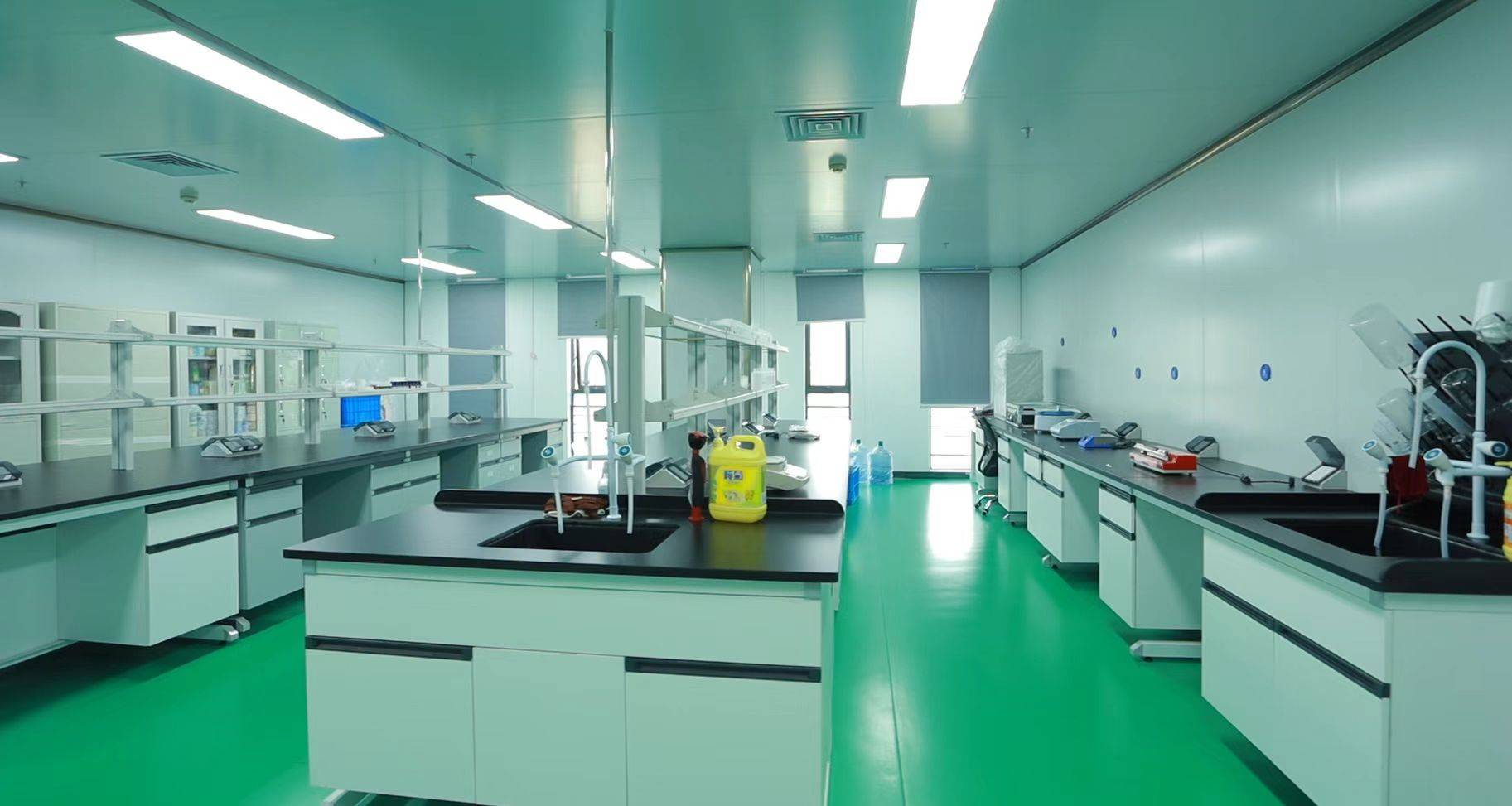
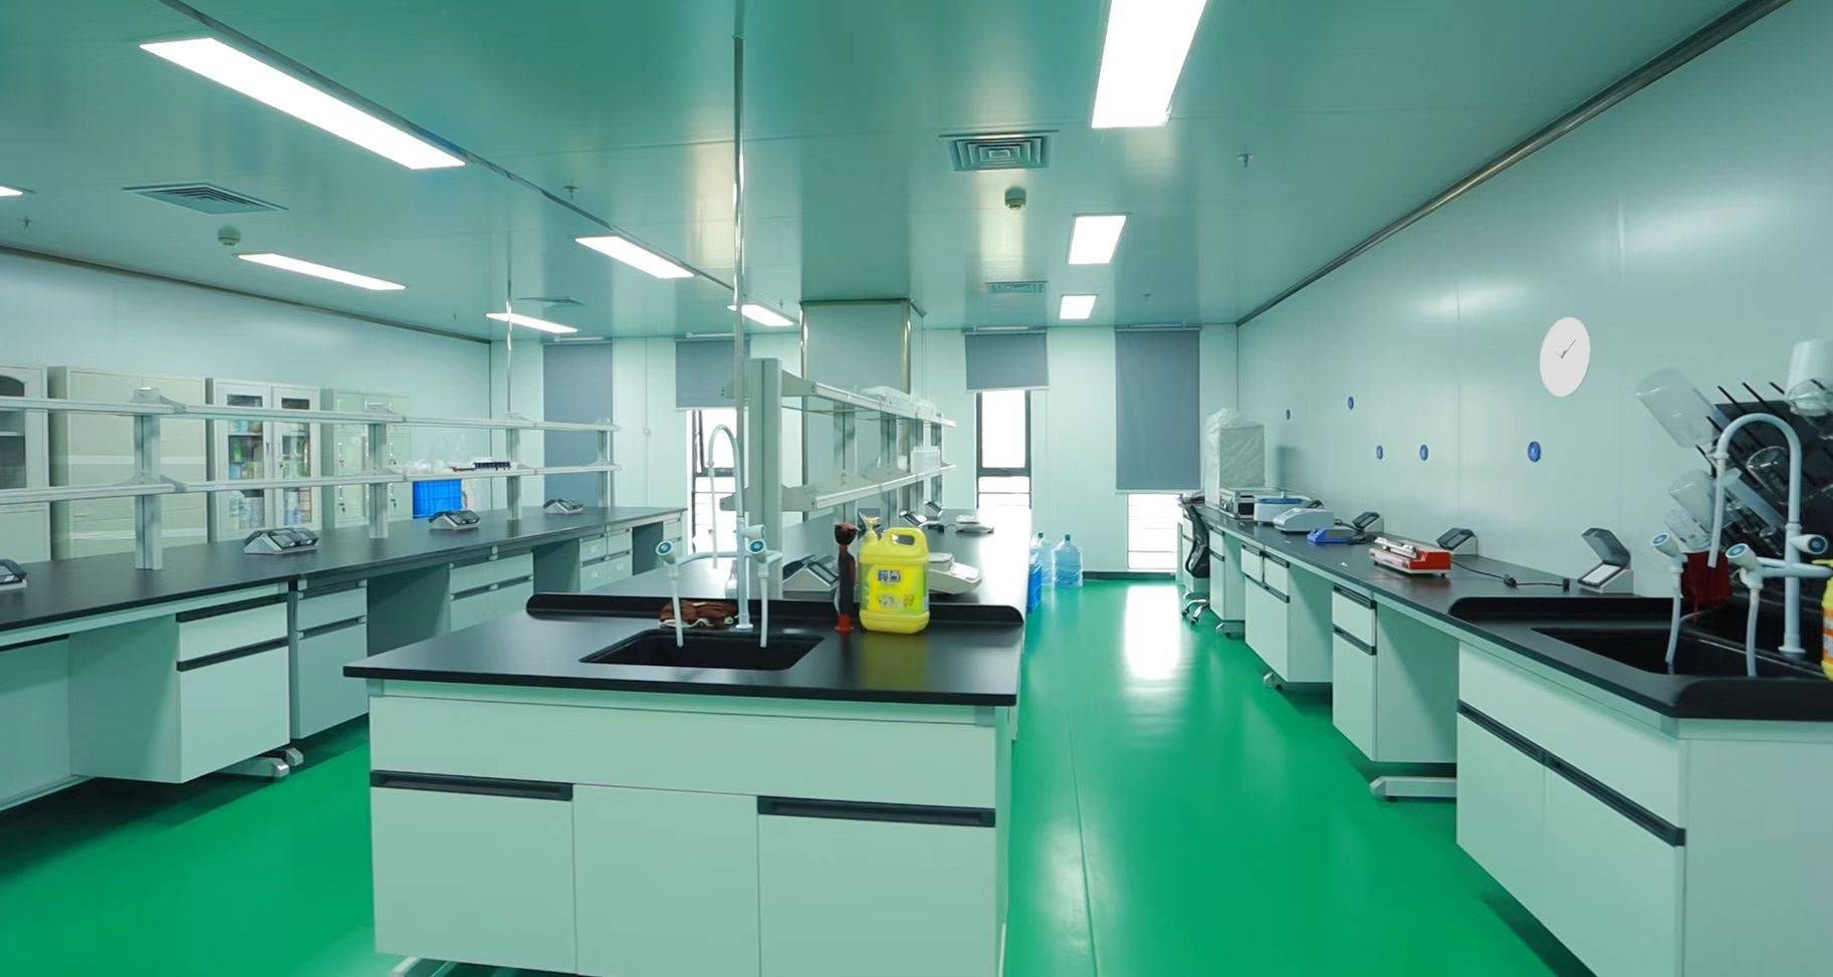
+ wall clock (1561, 356)
